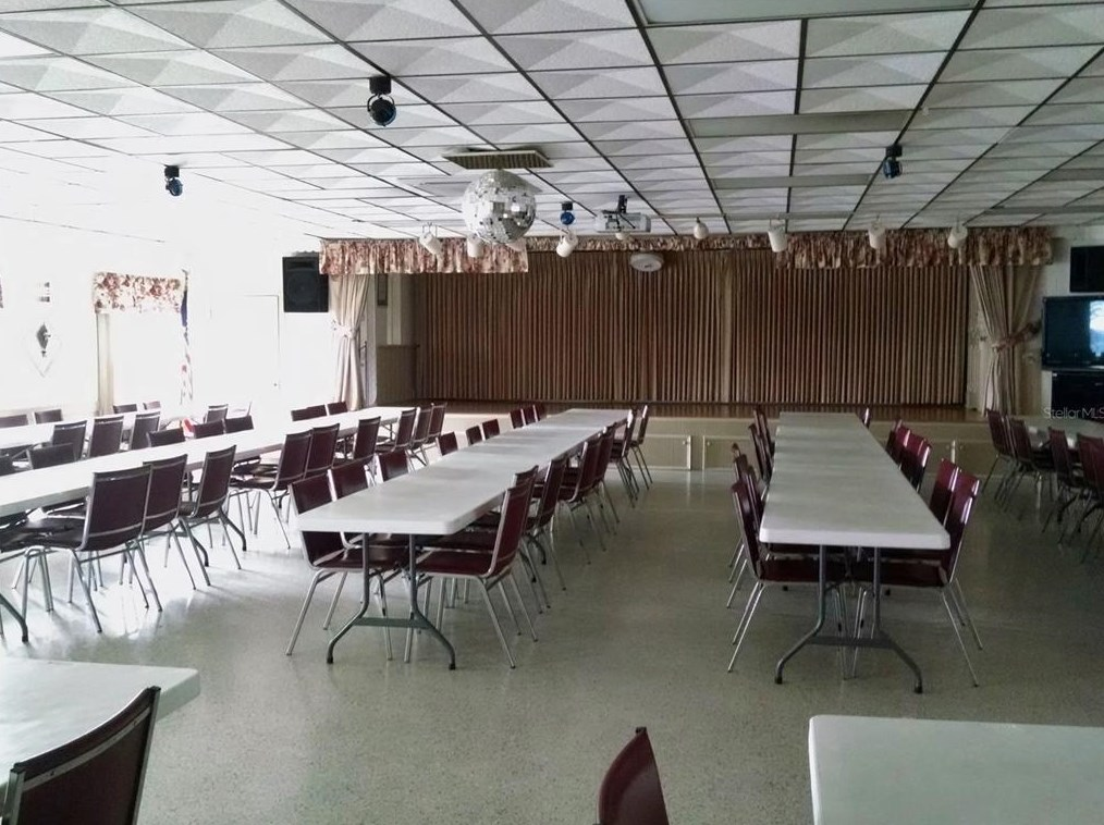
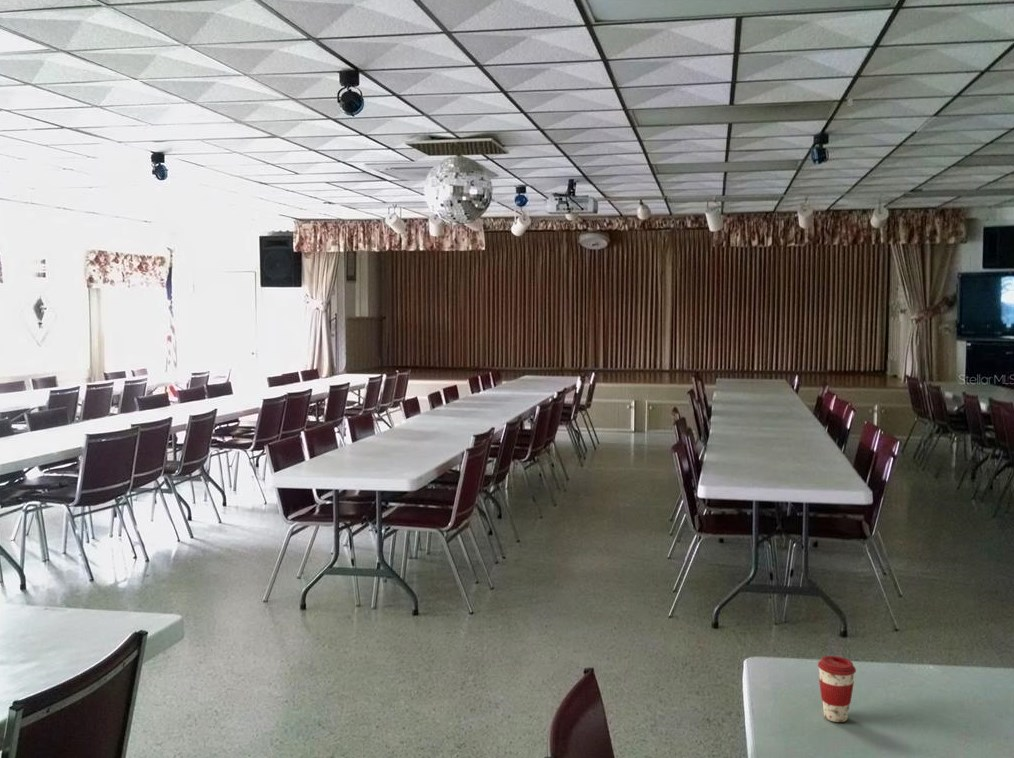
+ coffee cup (836, 689)
